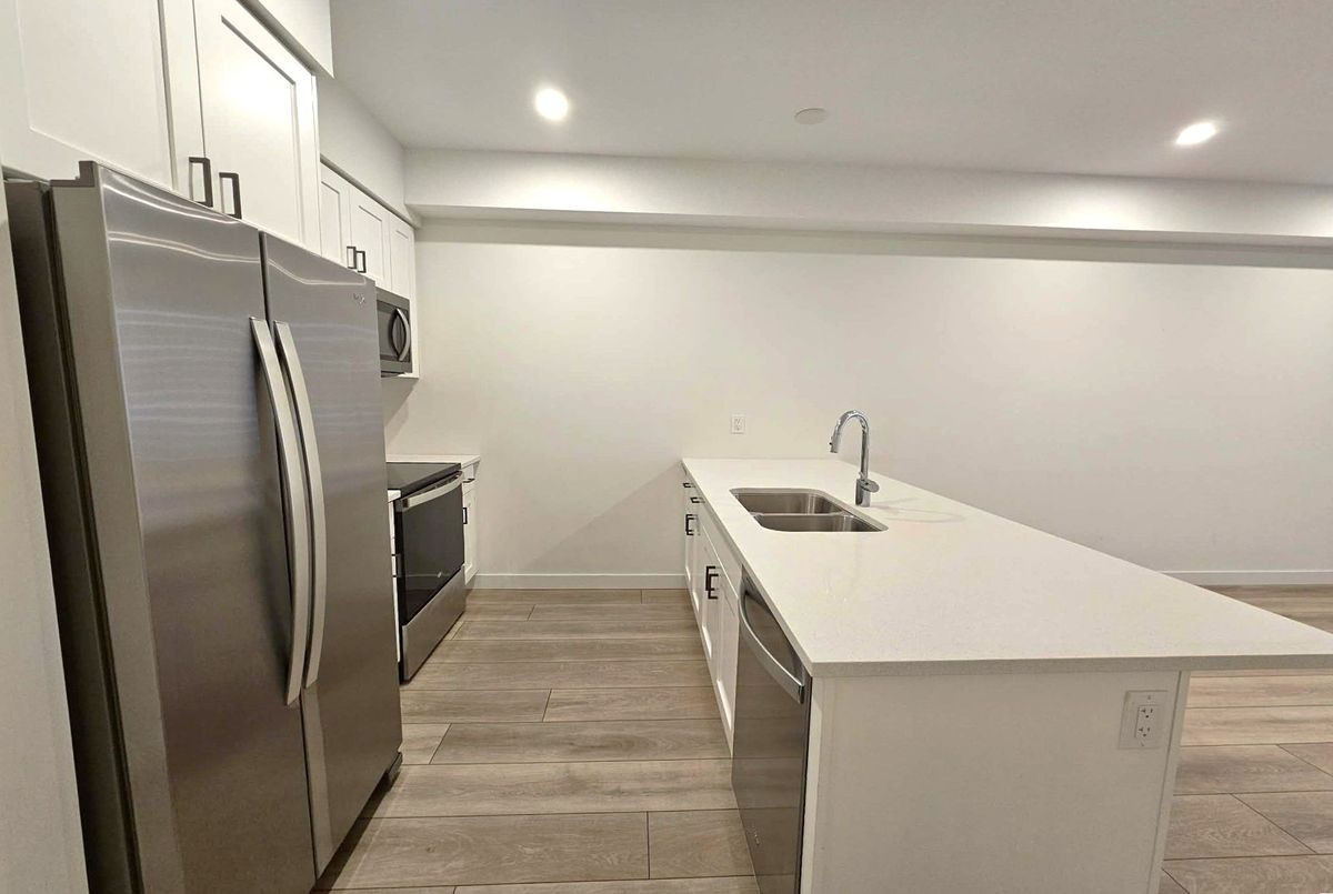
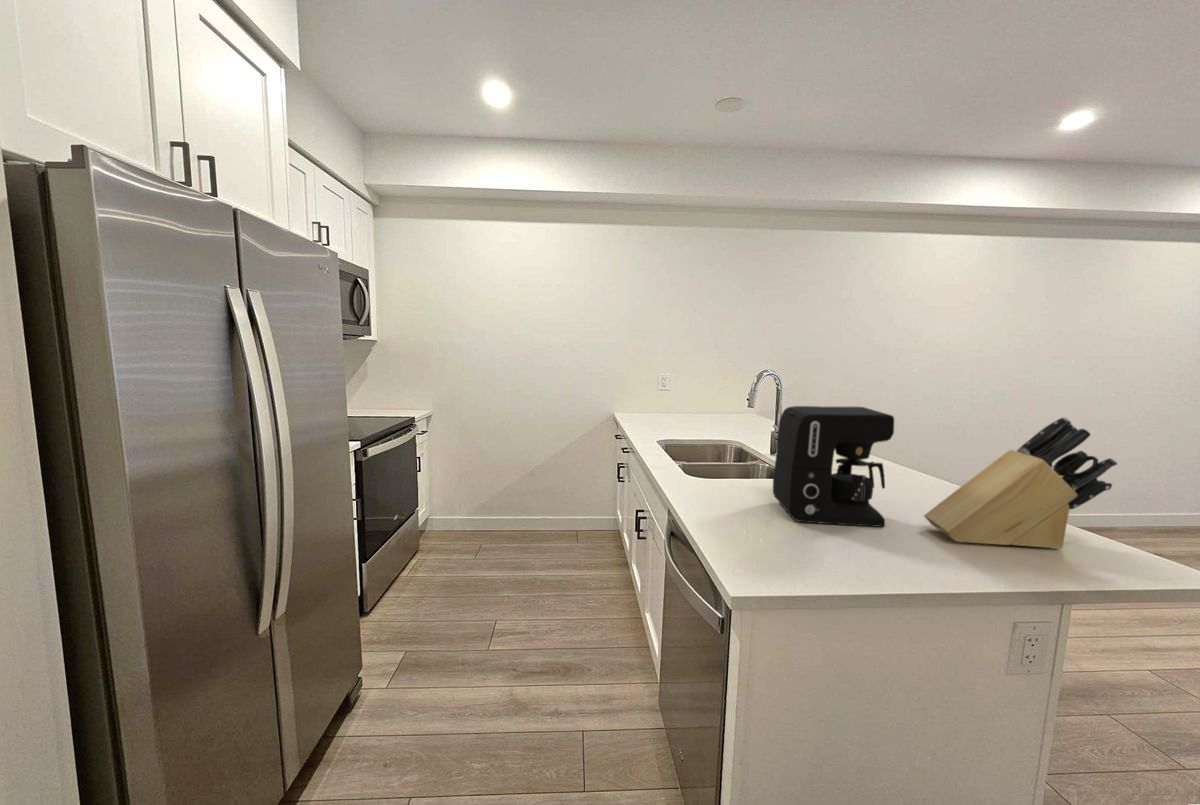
+ knife block (1017, 479)
+ coffee maker (836, 462)
